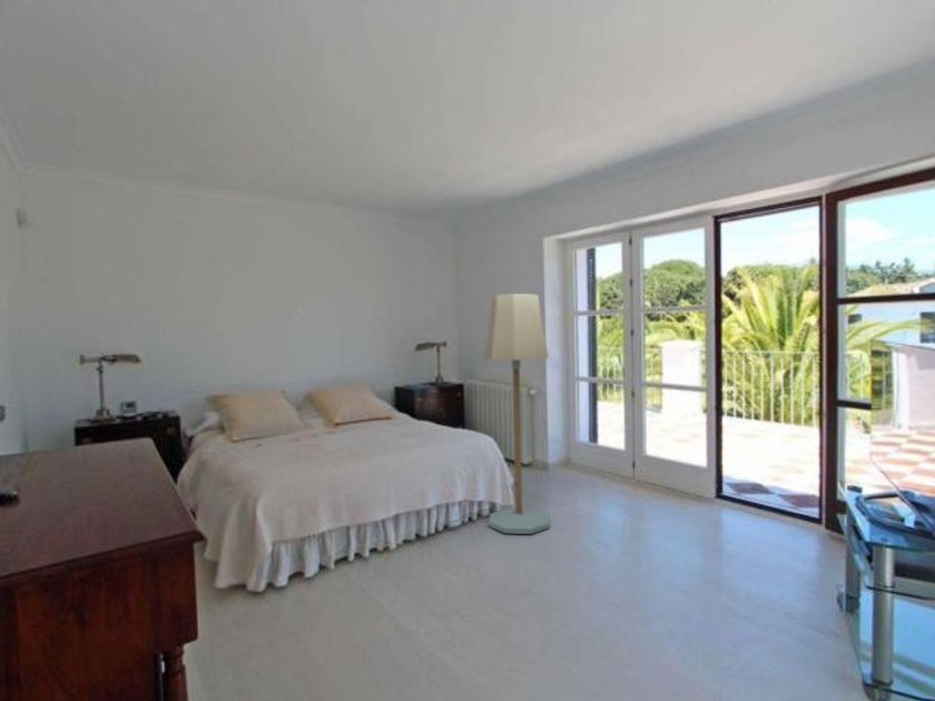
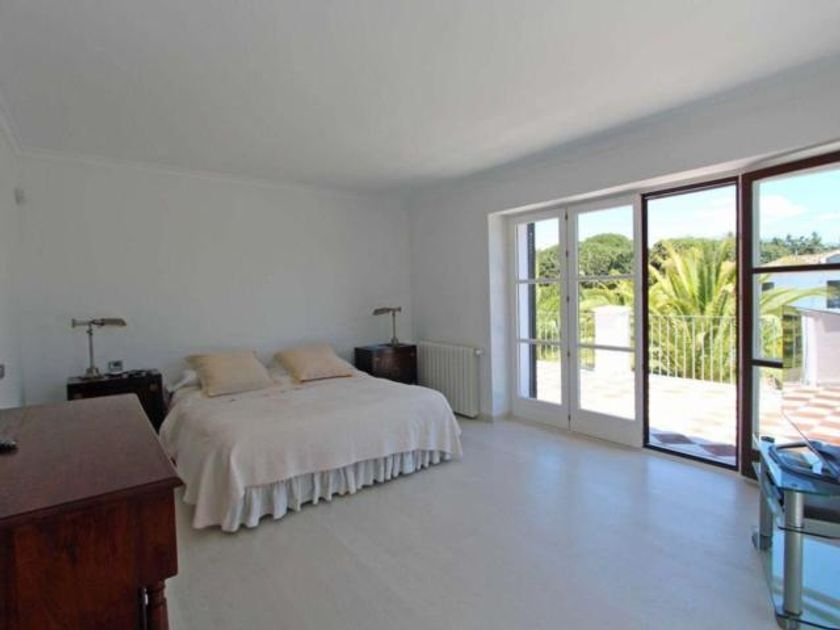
- floor lamp (516, 409)
